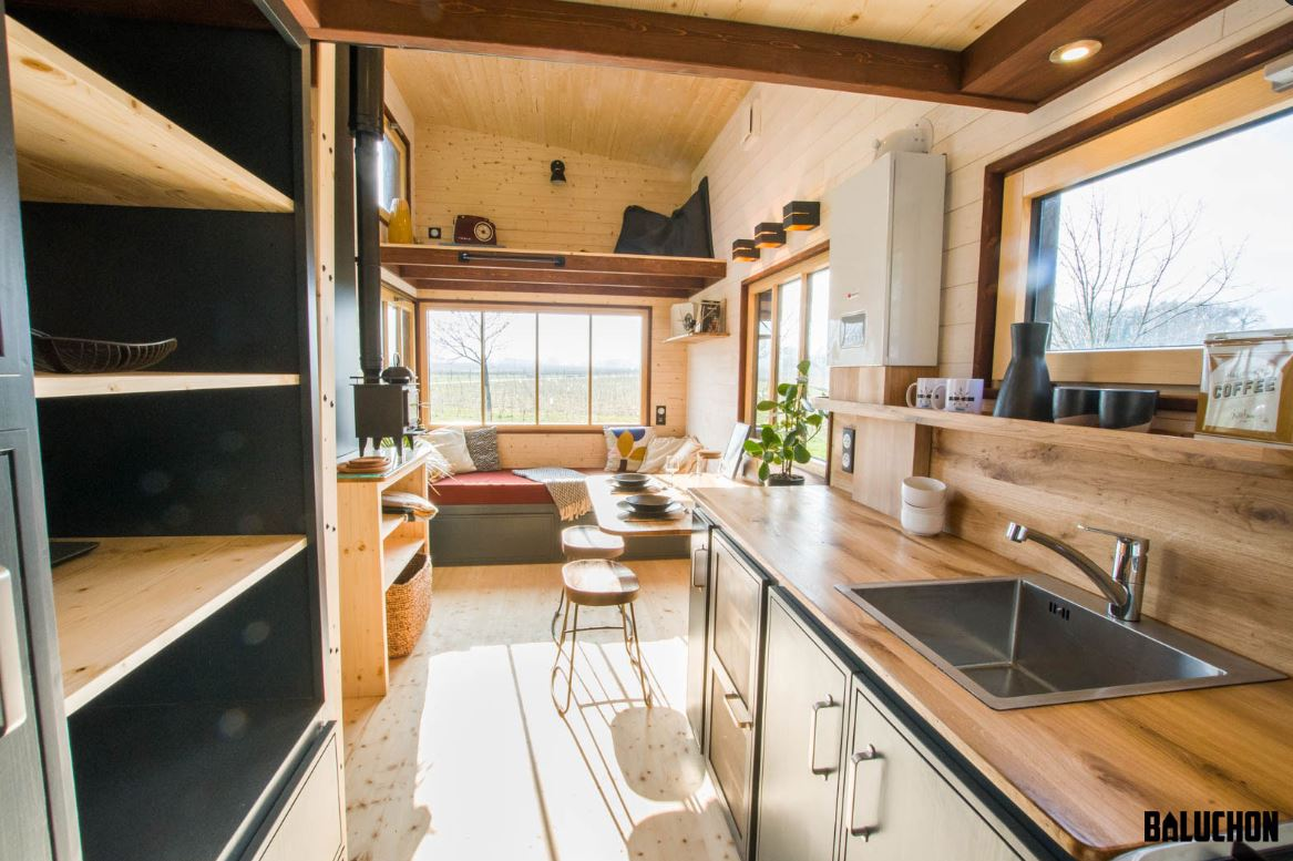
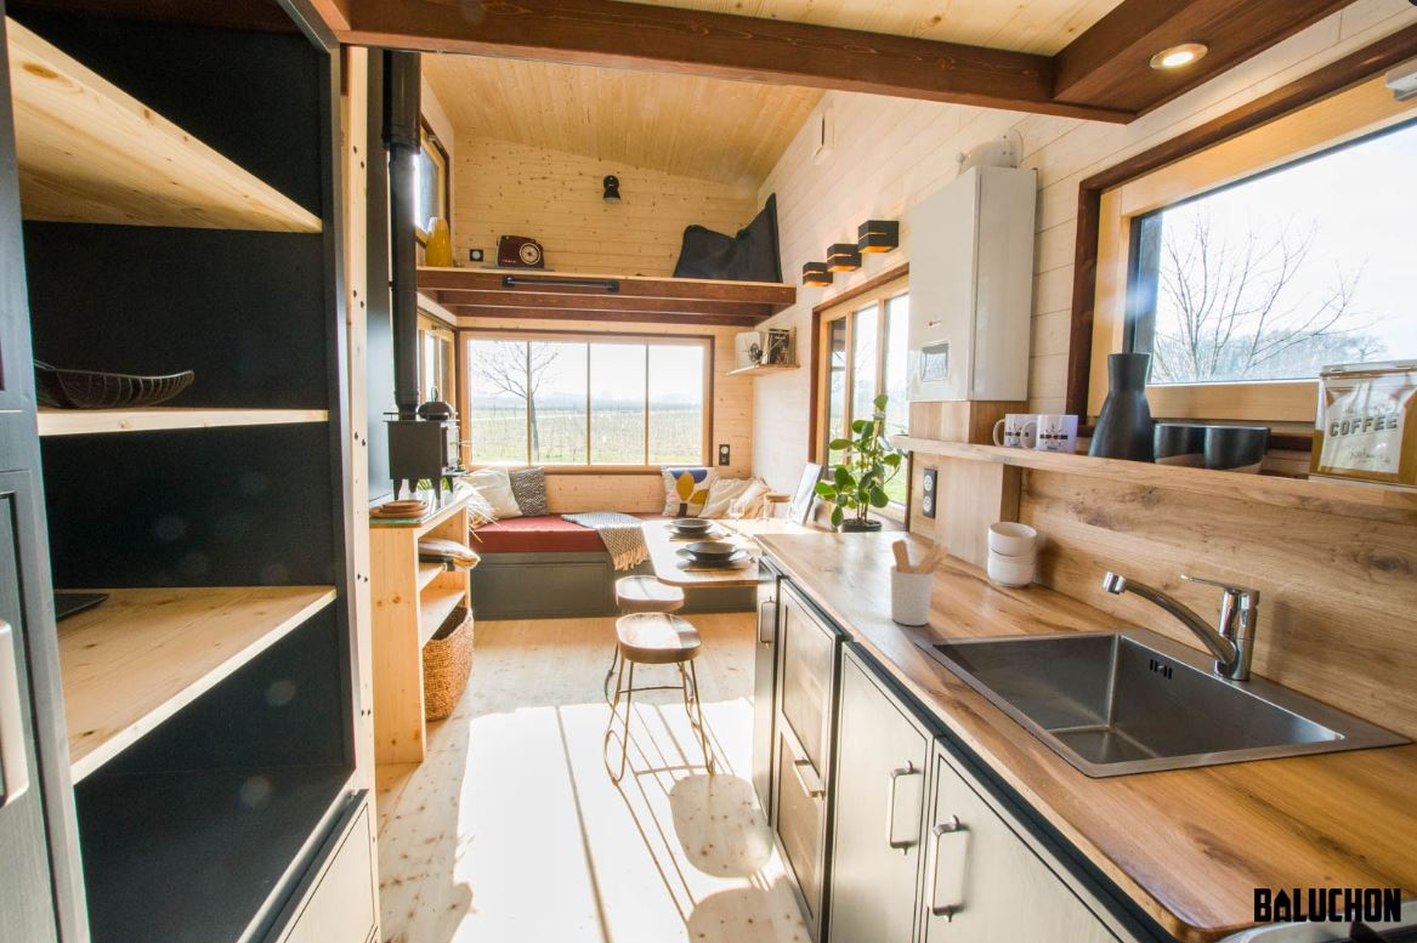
+ utensil holder (919, 580)
